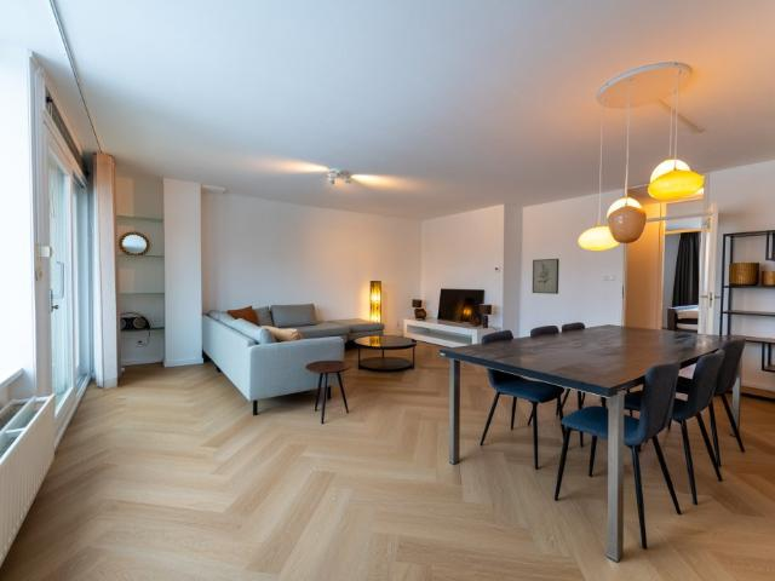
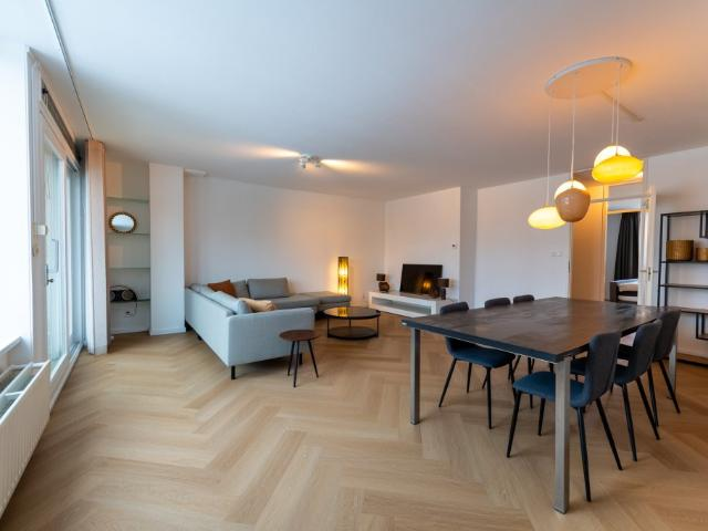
- wall art (545, 276)
